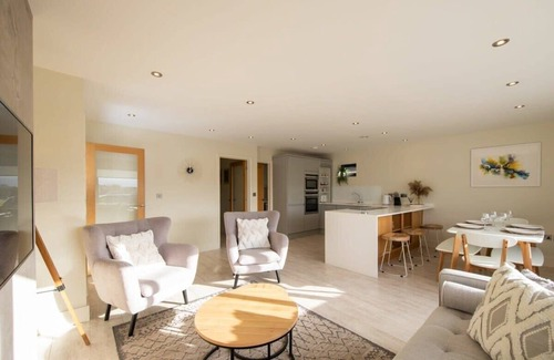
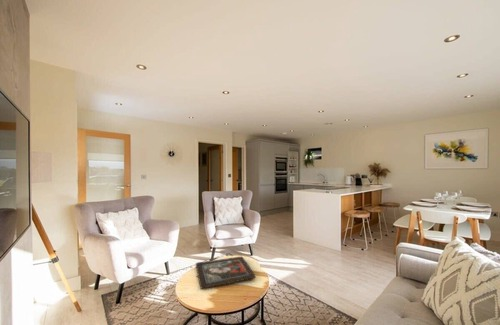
+ religious icon (223, 270)
